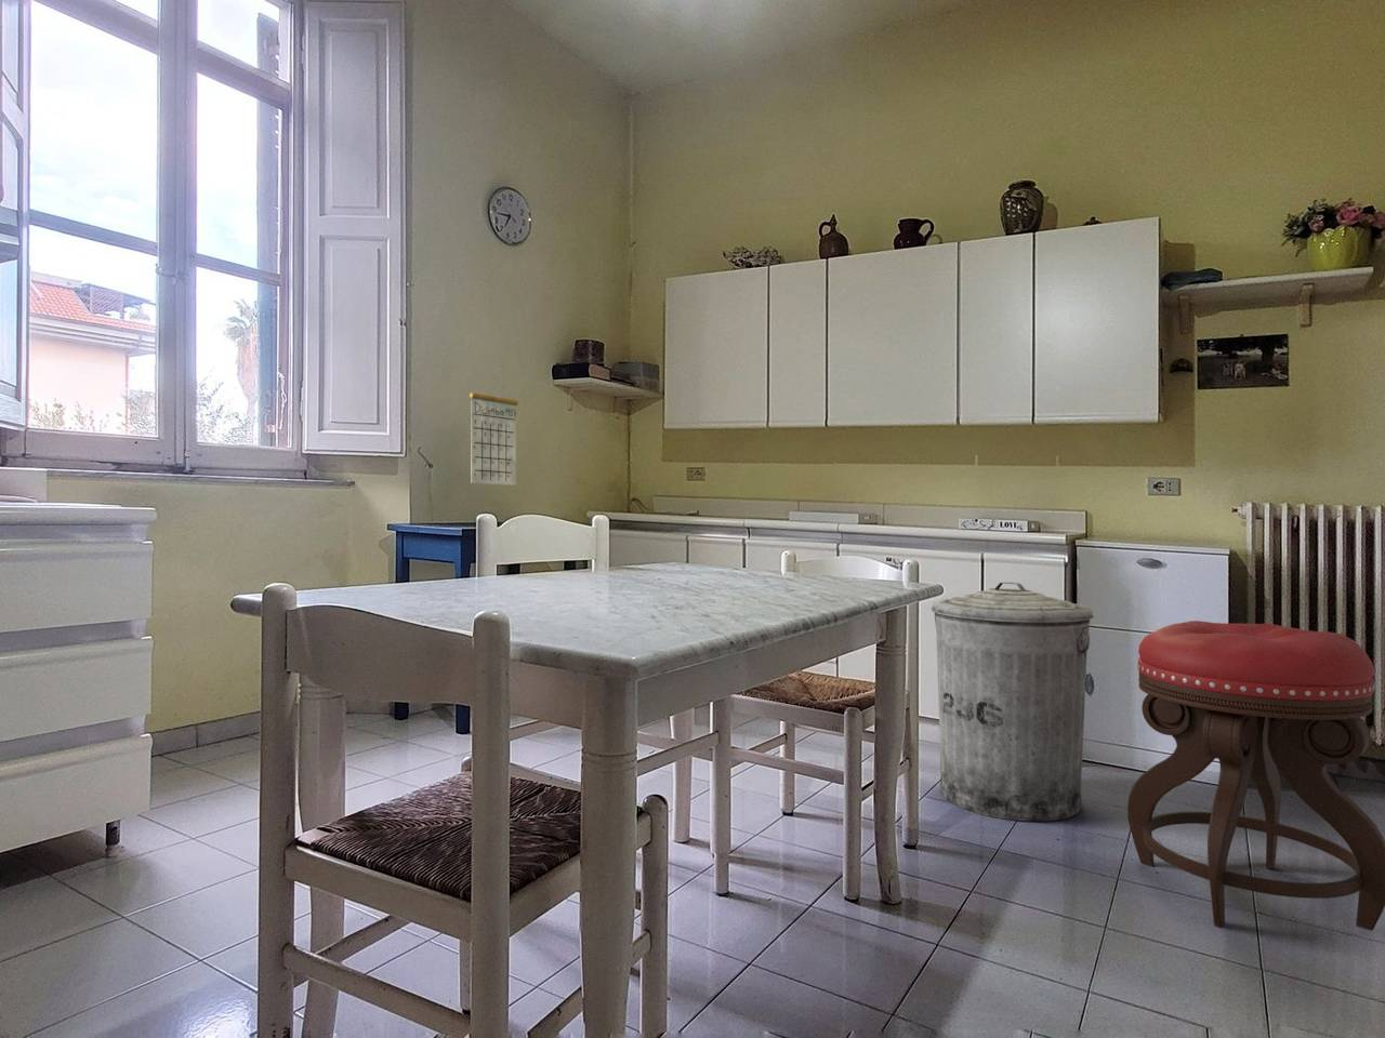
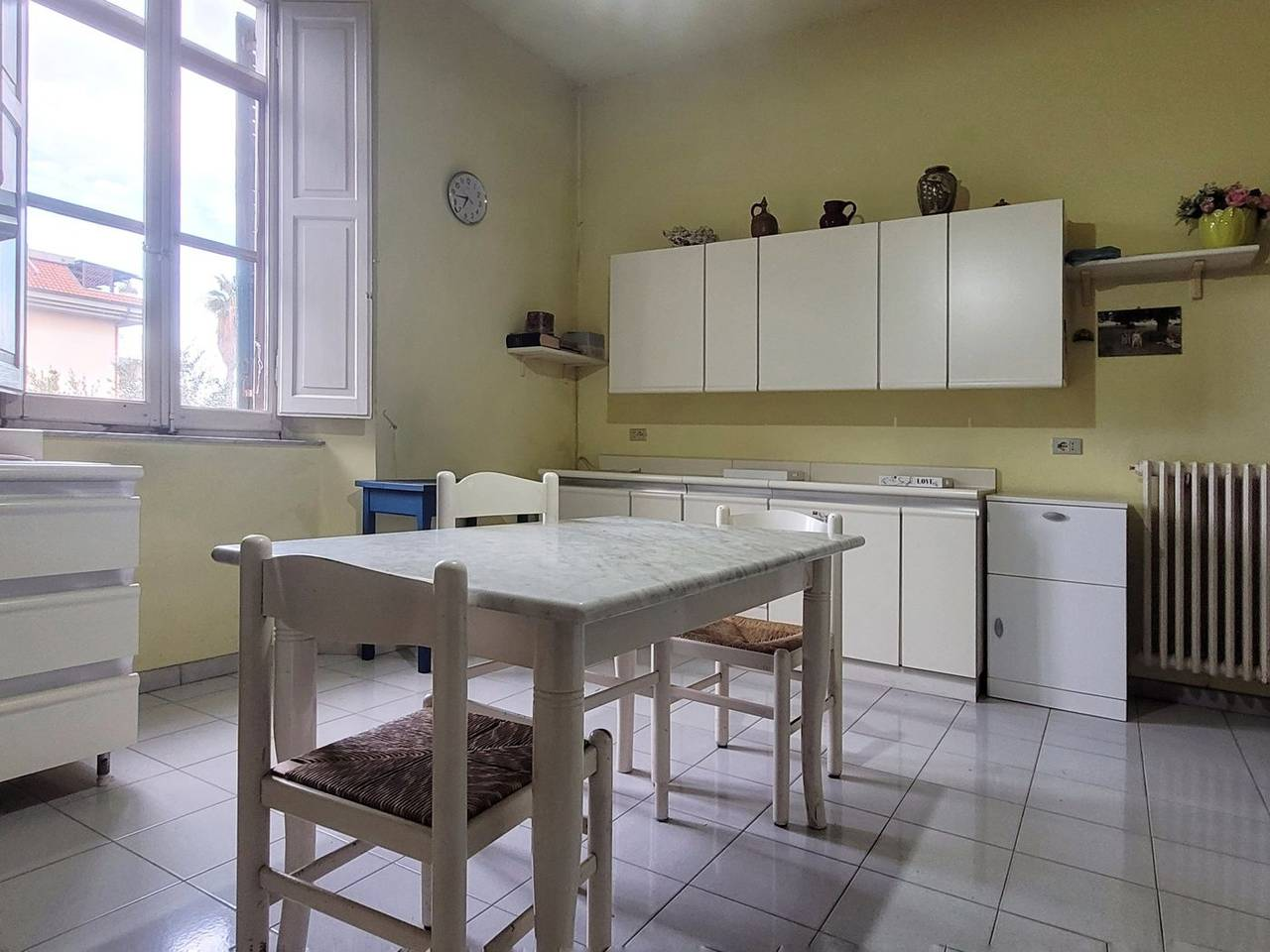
- trash can (1009, 689)
- calendar (493, 430)
- stool (1248, 760)
